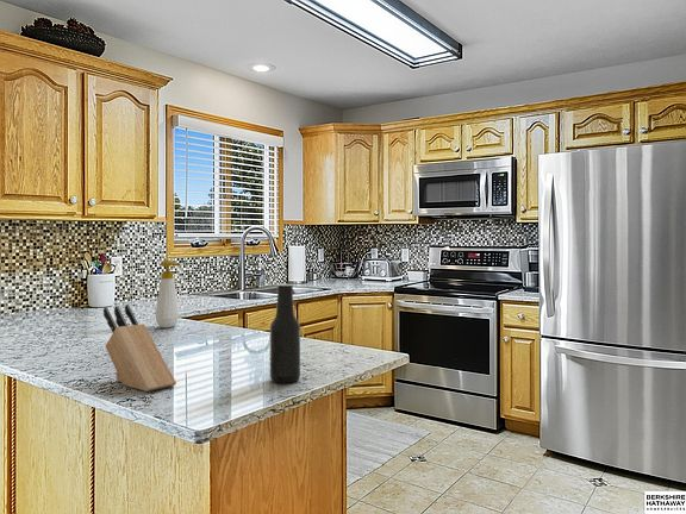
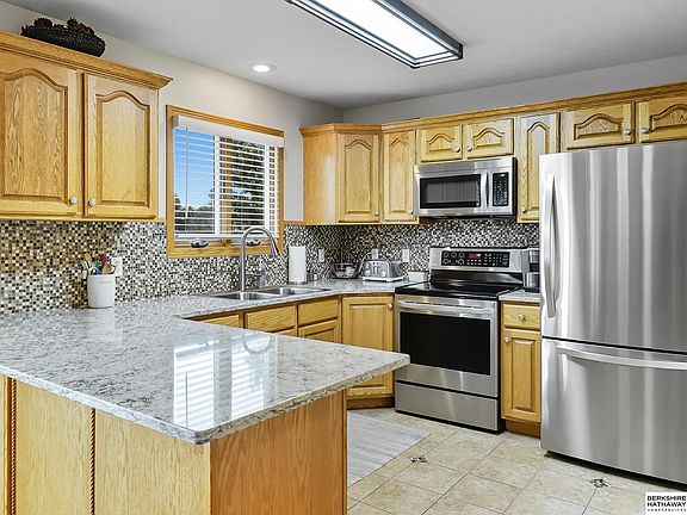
- knife block (136, 344)
- beer bottle (285, 332)
- soap bottle (169, 293)
